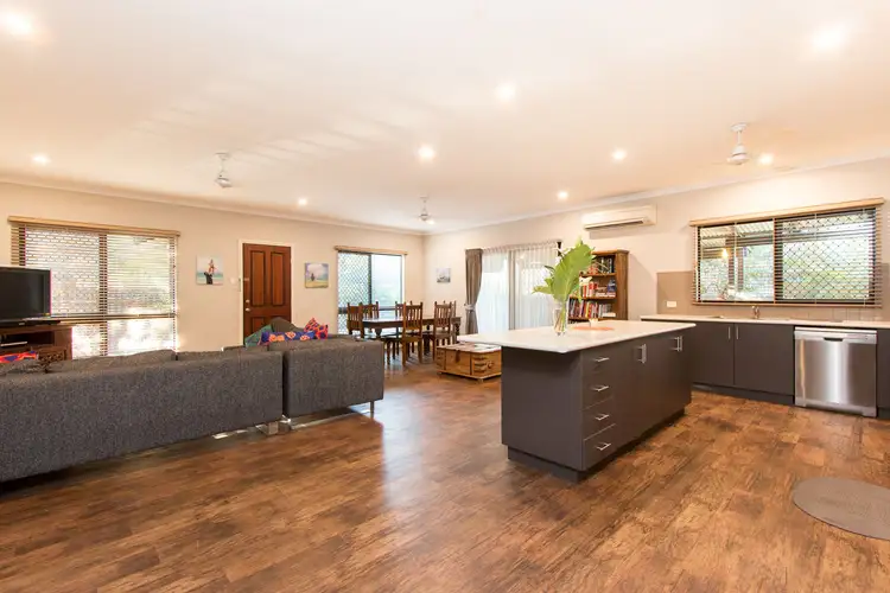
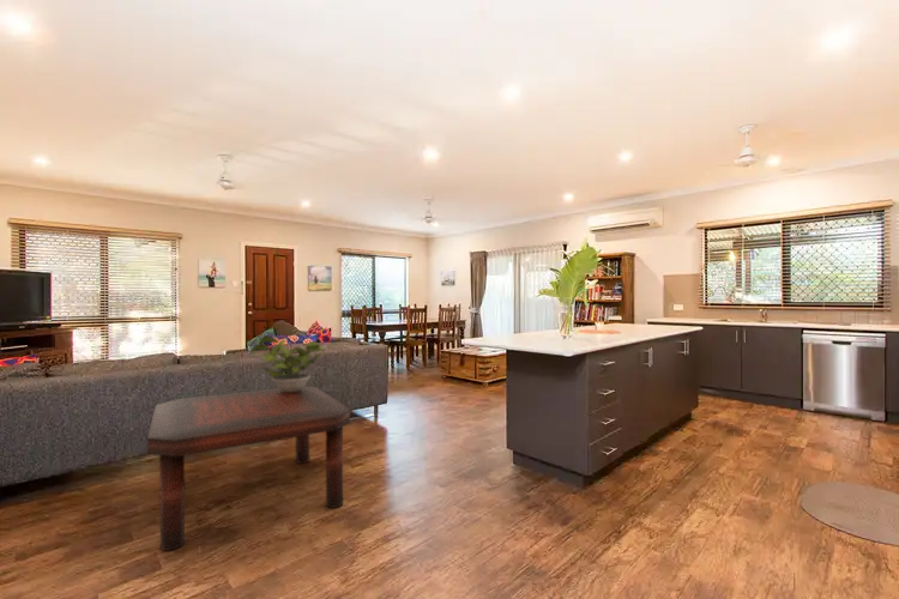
+ coffee table (251, 443)
+ potted plant (288, 362)
